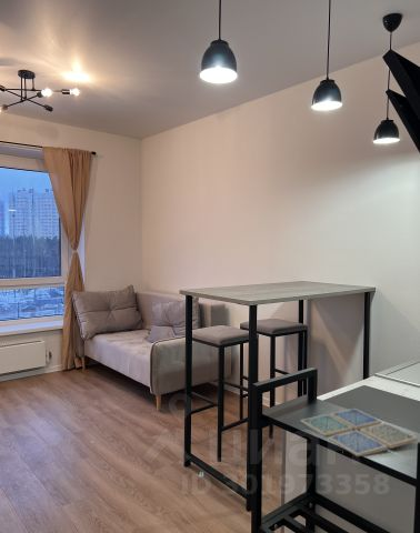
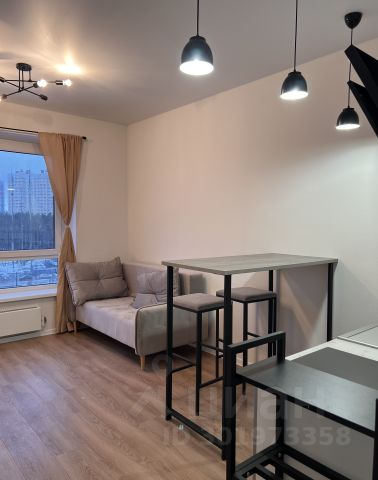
- drink coaster (356, 430)
